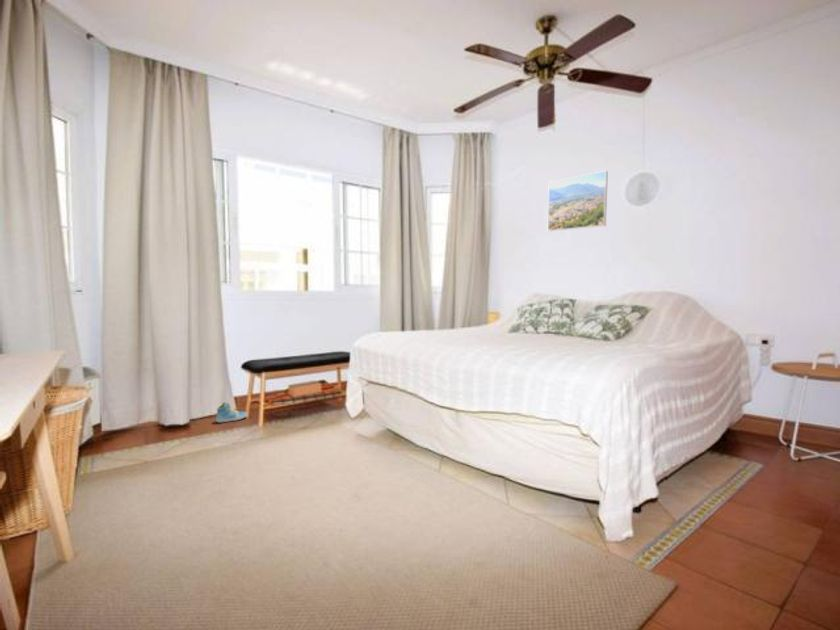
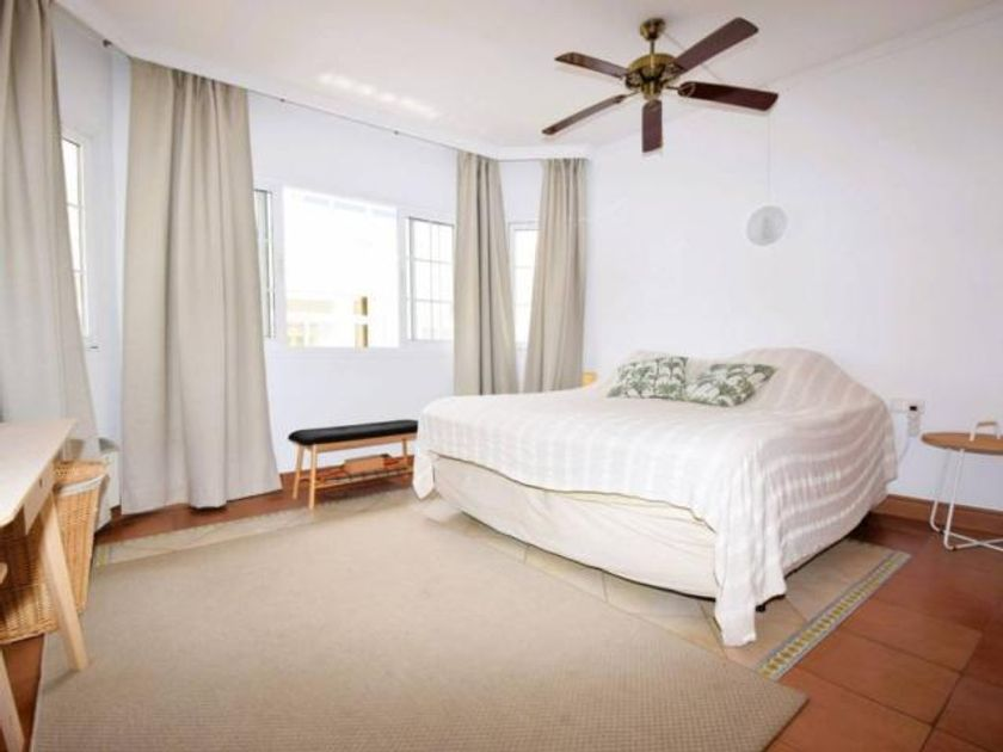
- sneaker (231, 410)
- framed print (575, 202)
